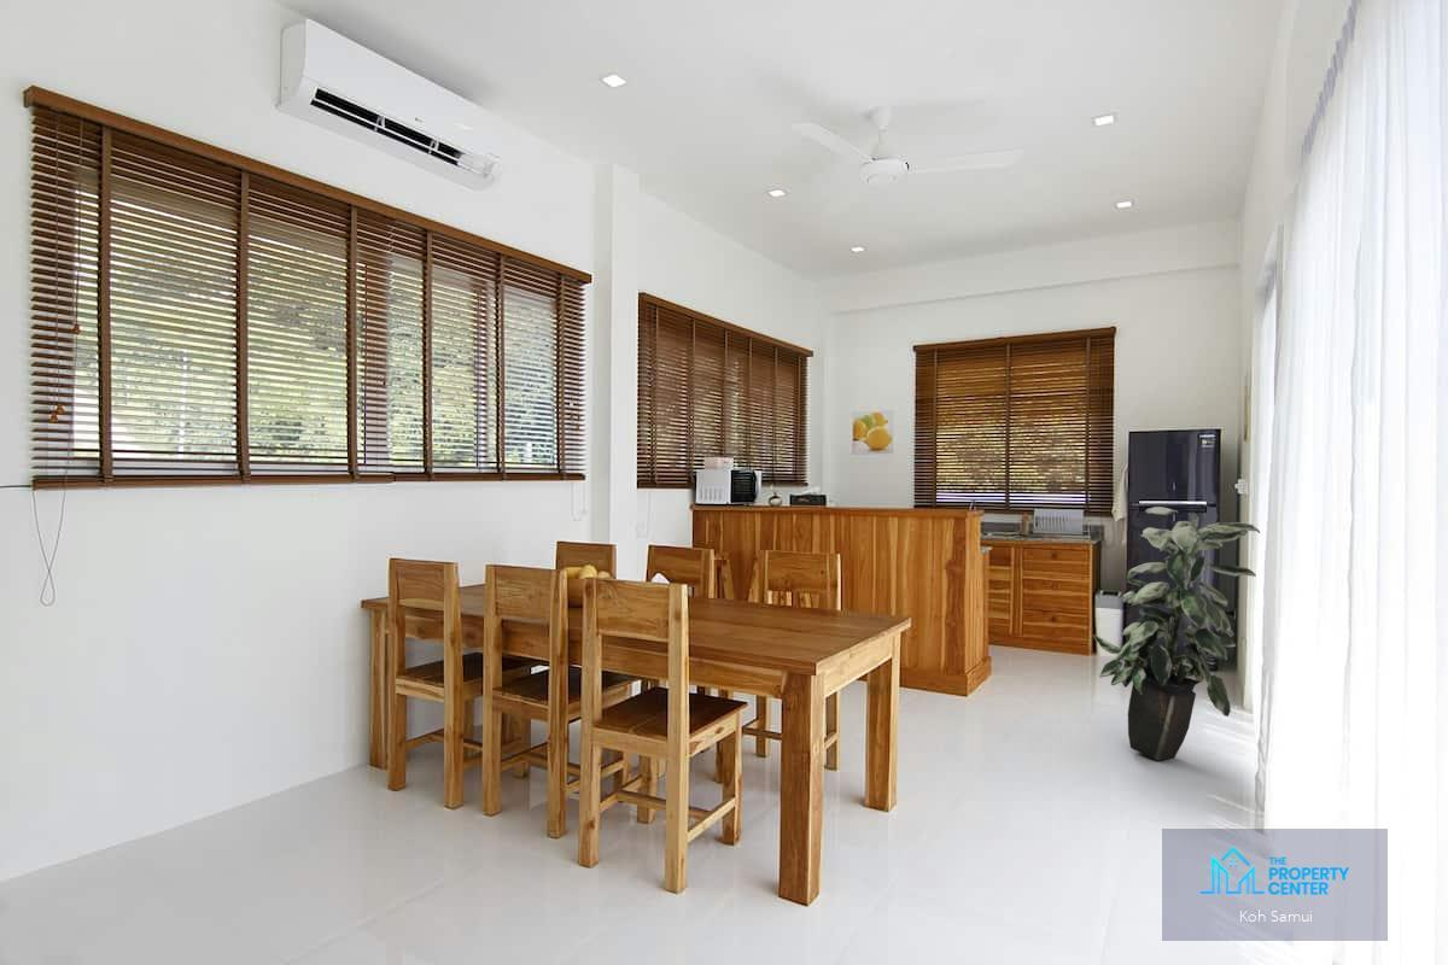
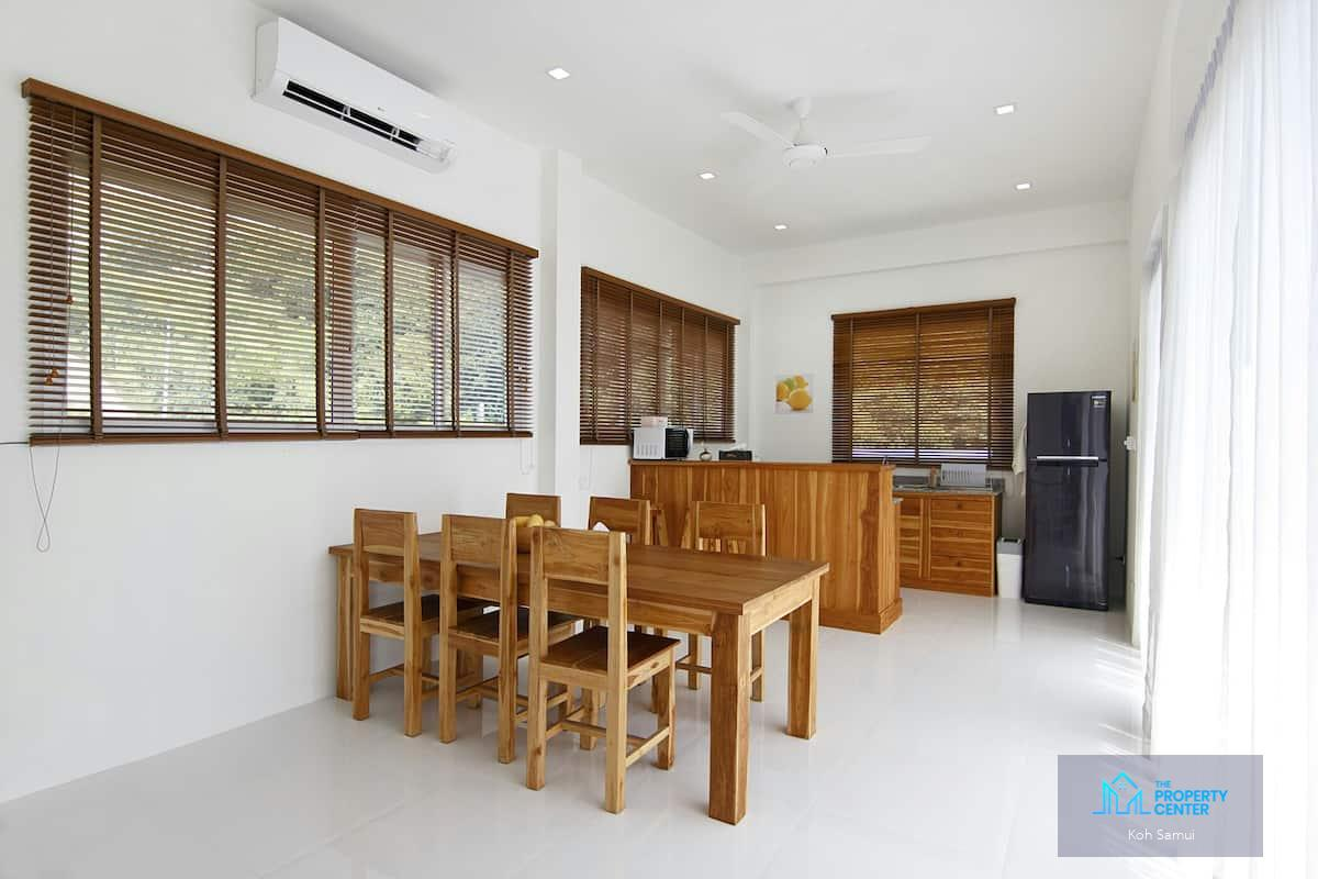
- indoor plant (1172, 632)
